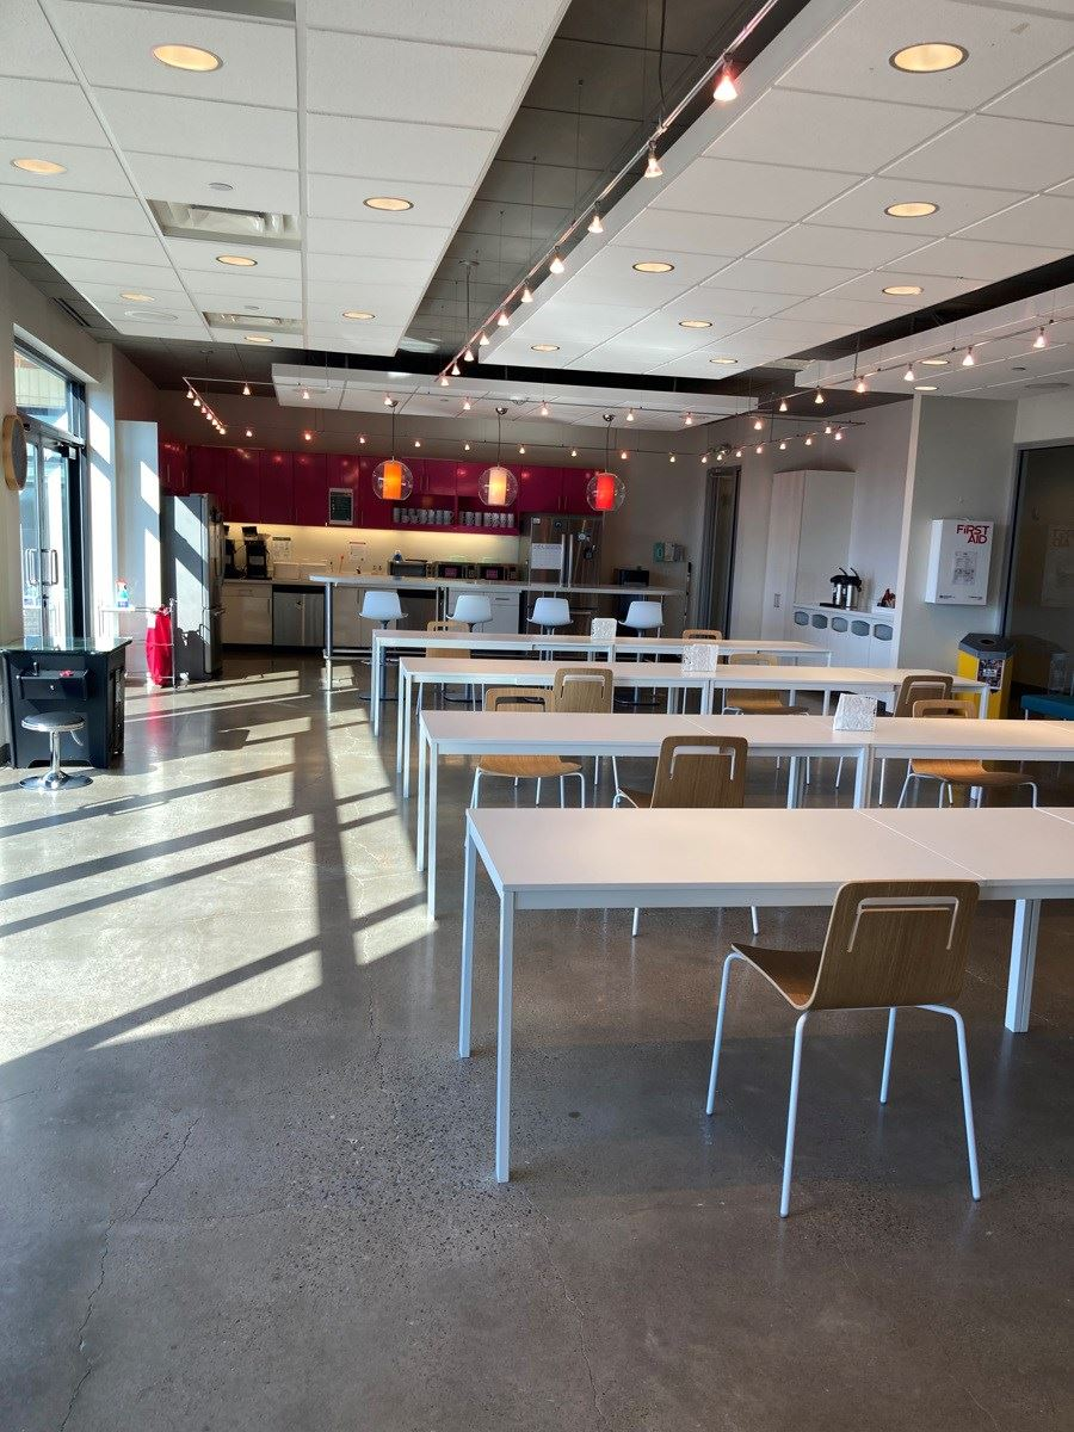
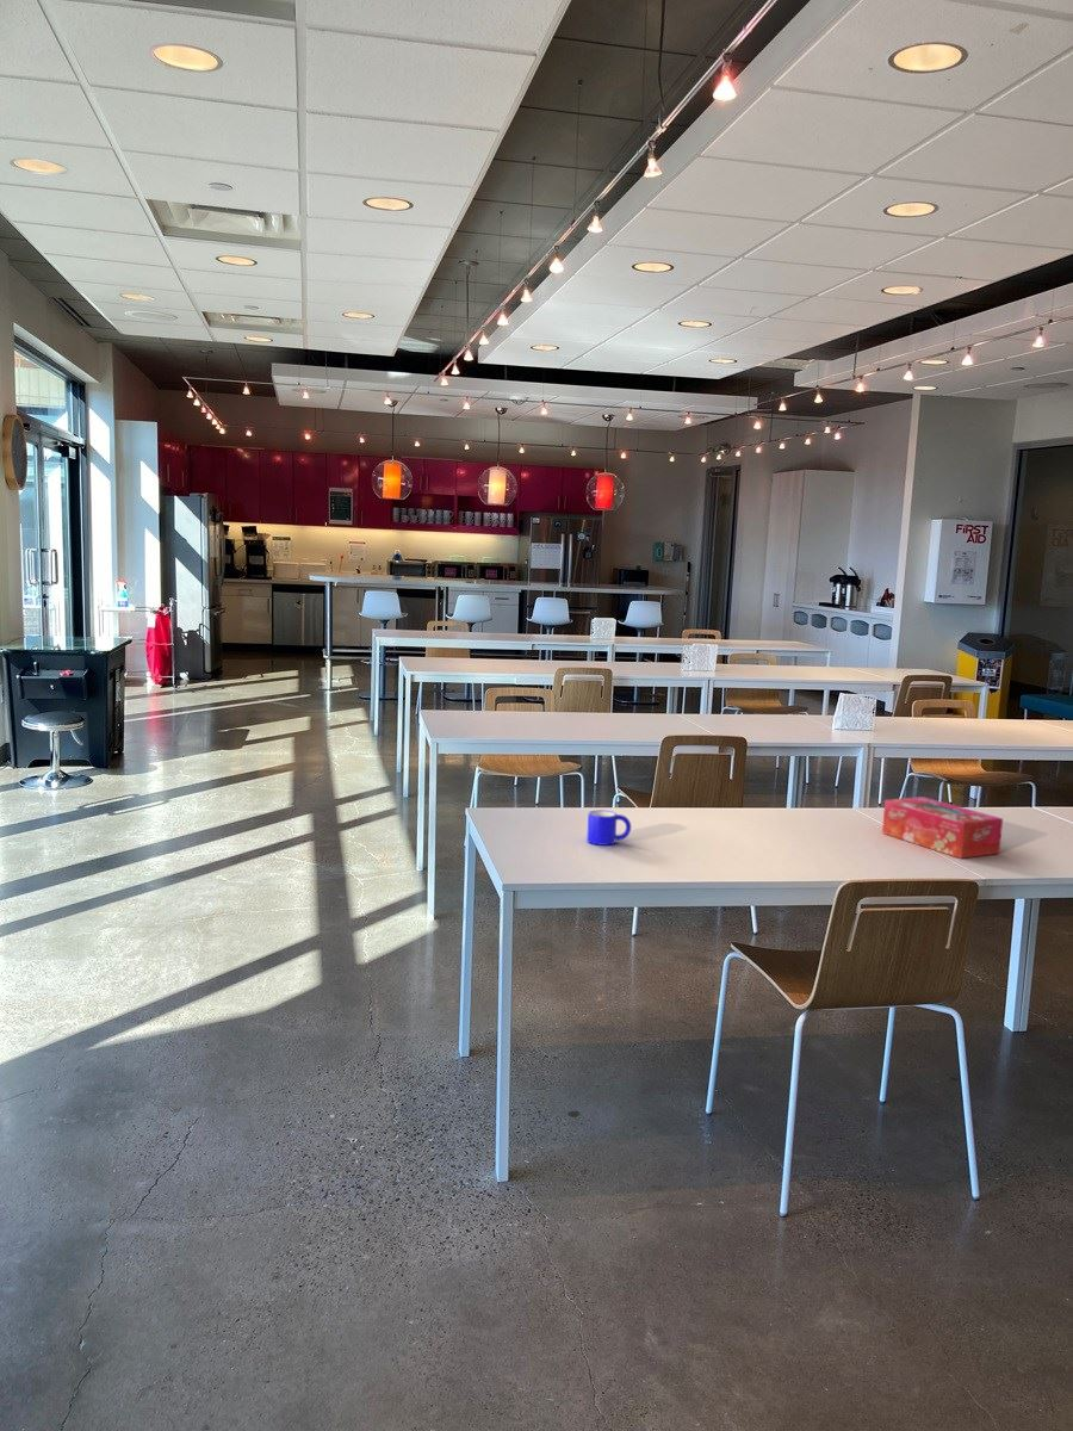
+ tissue box (939, 825)
+ mug (609, 826)
